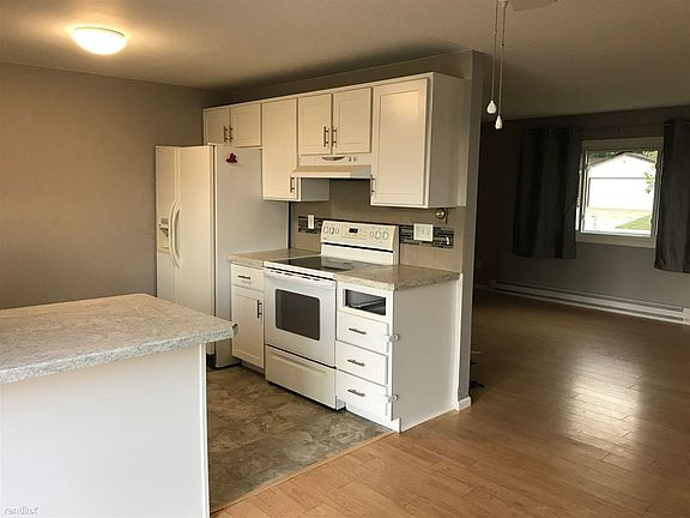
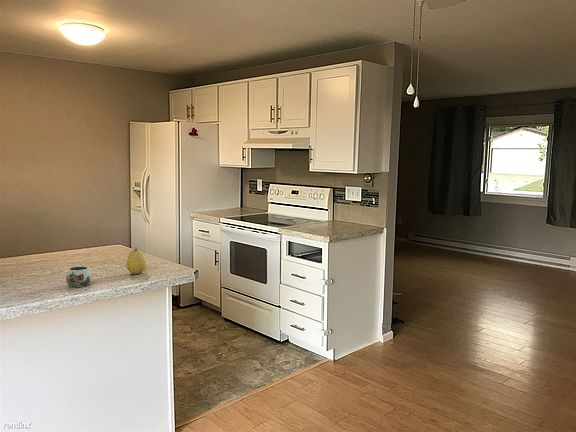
+ fruit (135, 260)
+ mug (79, 275)
